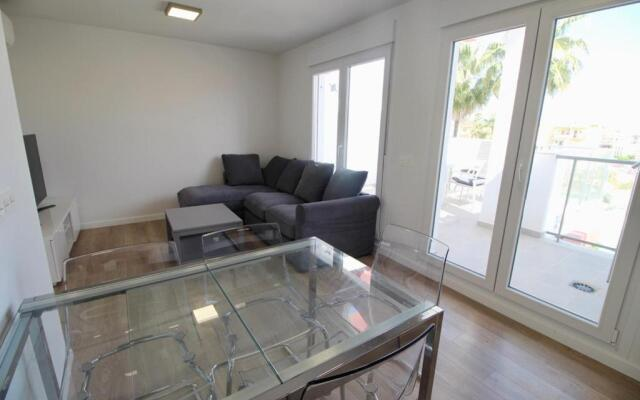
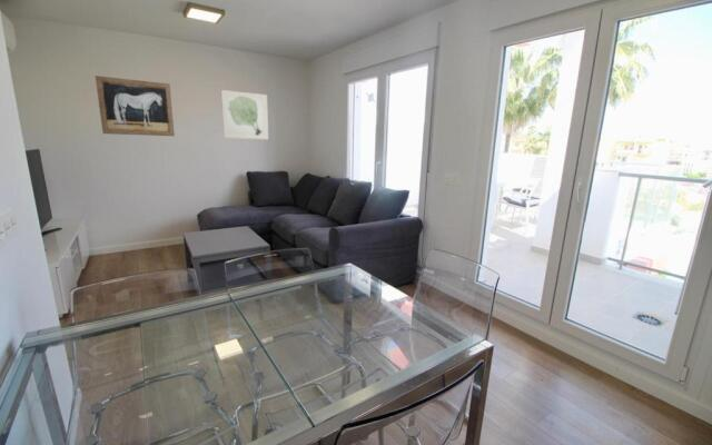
+ wall art (137, 108)
+ wall art (246, 116)
